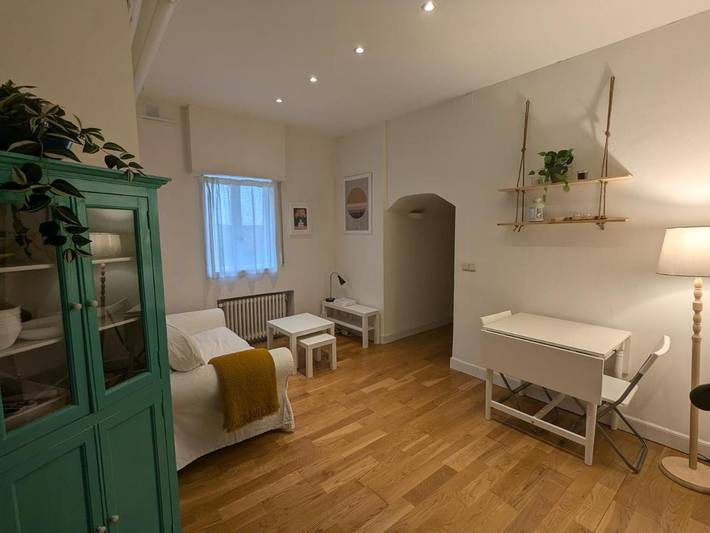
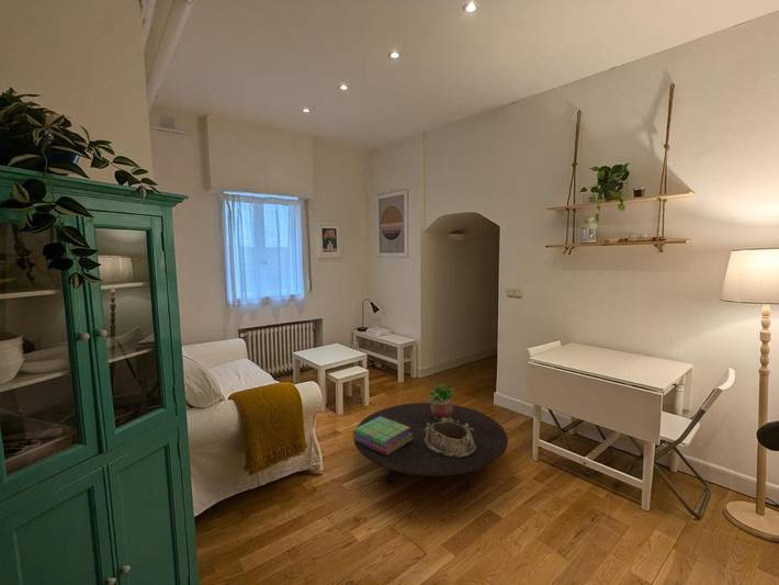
+ table (428, 448)
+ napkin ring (449, 435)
+ stack of books (383, 435)
+ potted plant (441, 400)
